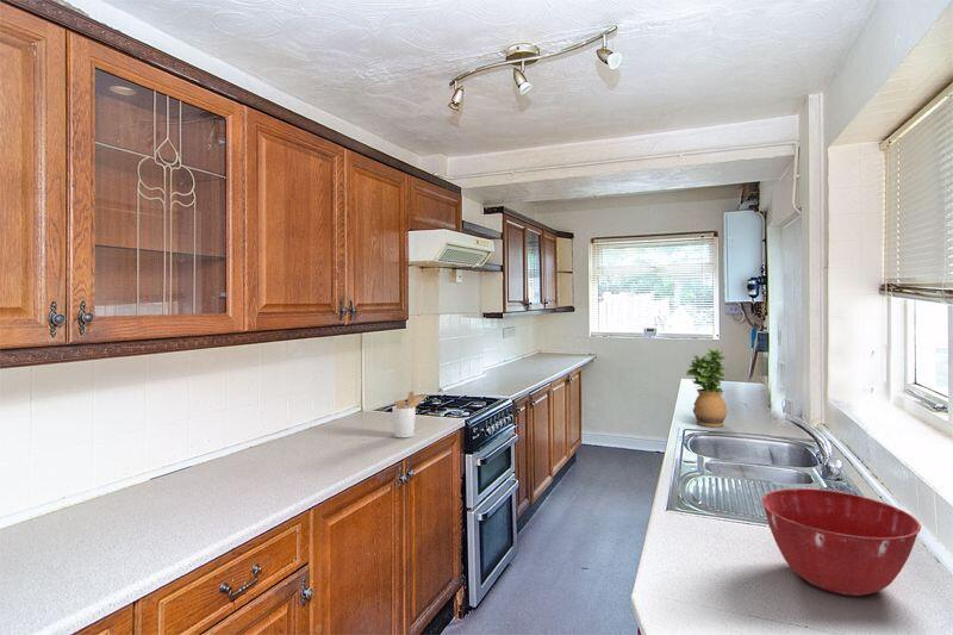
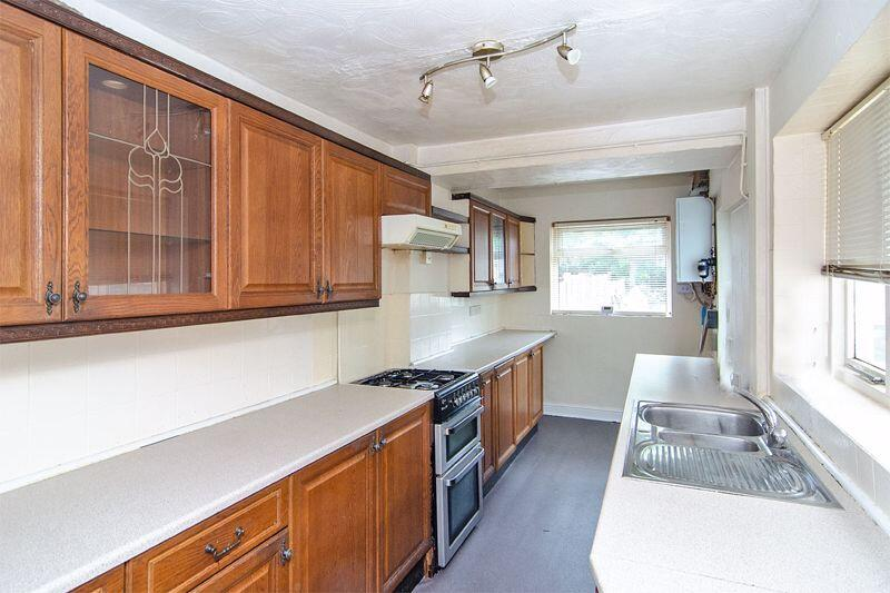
- utensil holder (409, 415)
- potted plant (708, 385)
- mixing bowl (835, 544)
